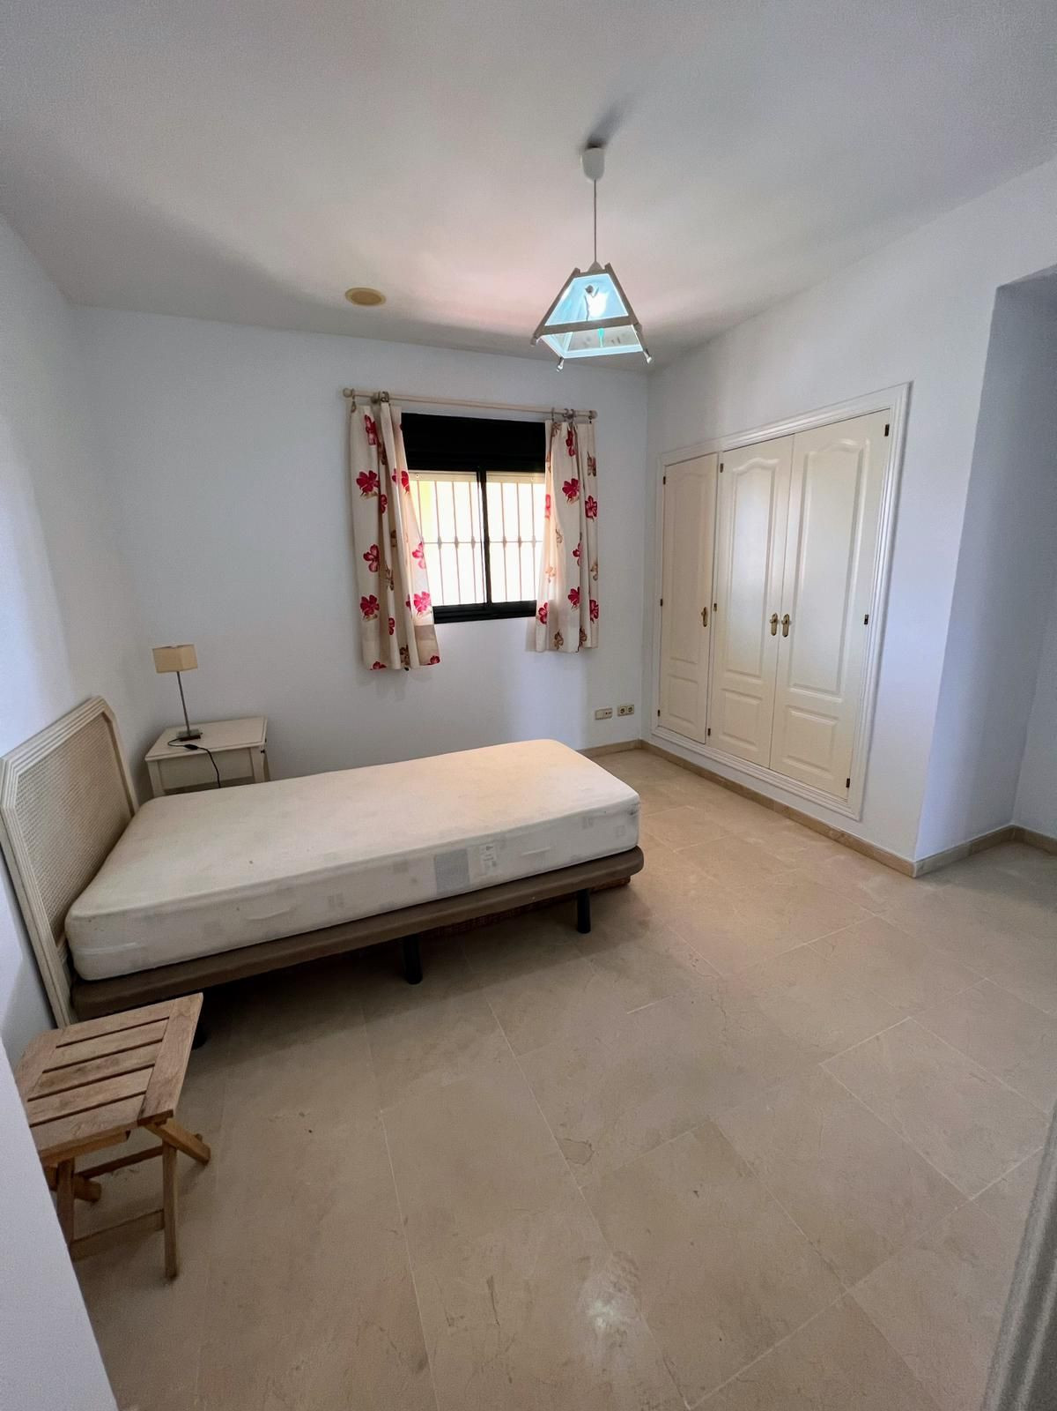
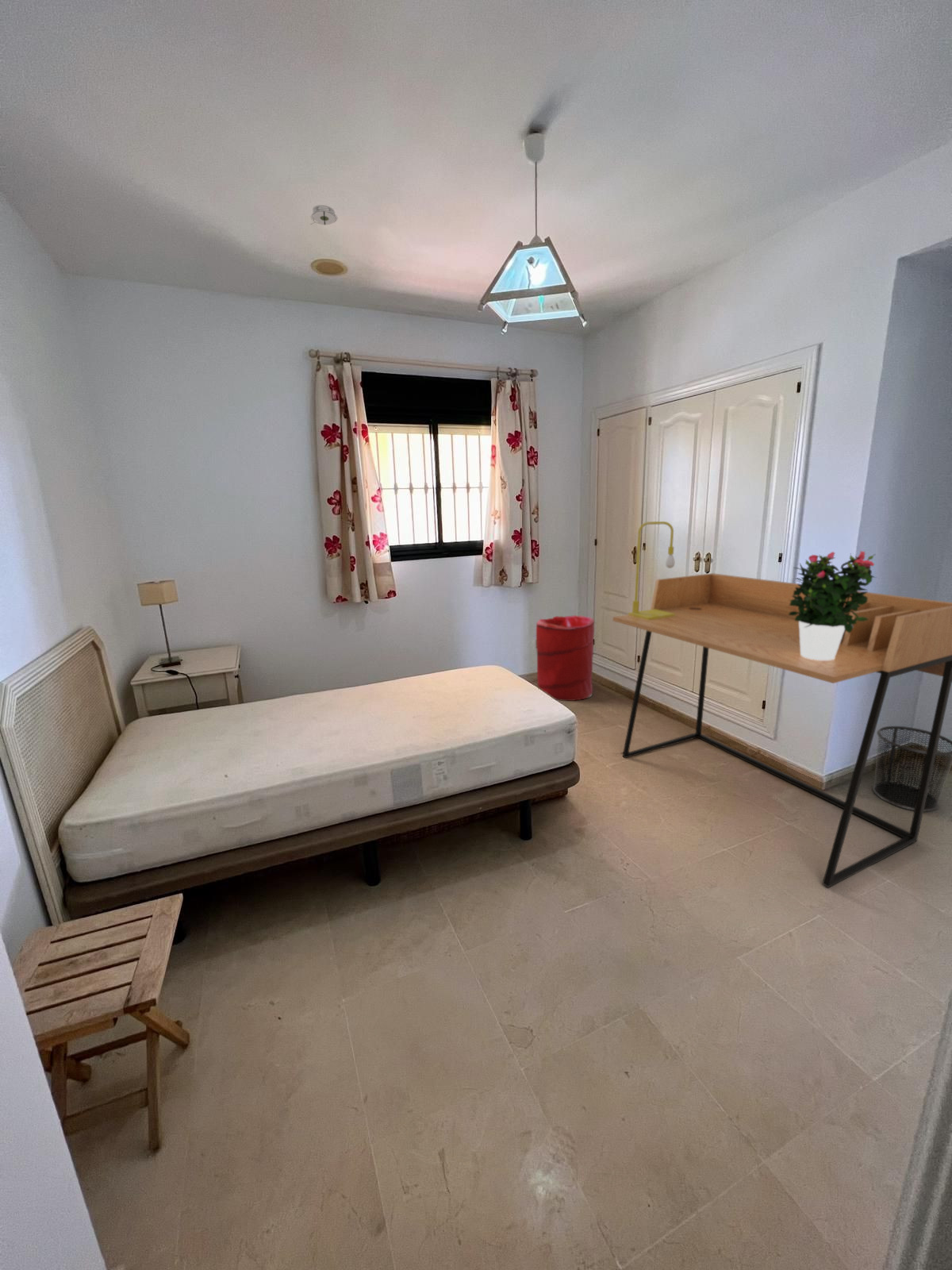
+ laundry hamper (564, 655)
+ table lamp (666, 565)
+ desk (762, 663)
+ waste bin (910, 768)
+ smoke detector (323, 214)
+ potted flower (827, 605)
